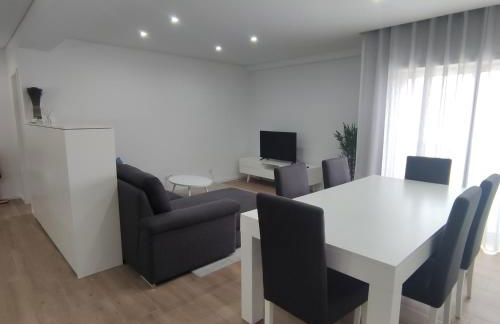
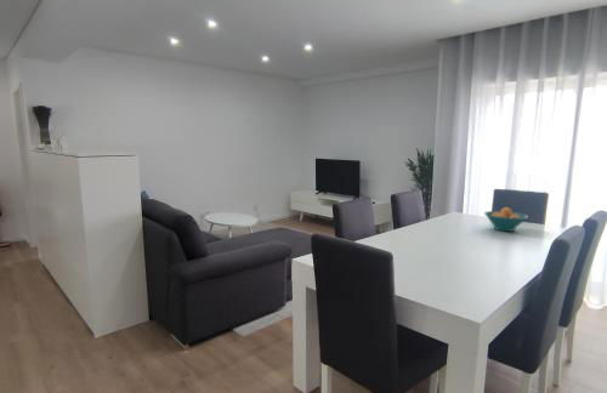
+ fruit bowl (505, 218)
